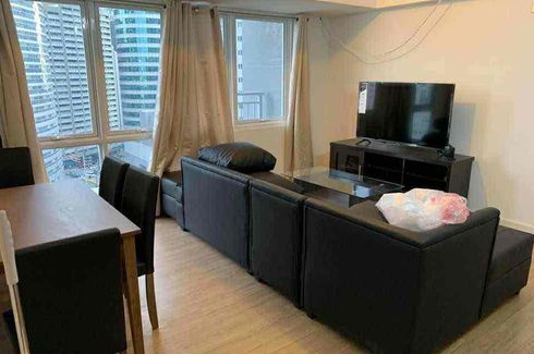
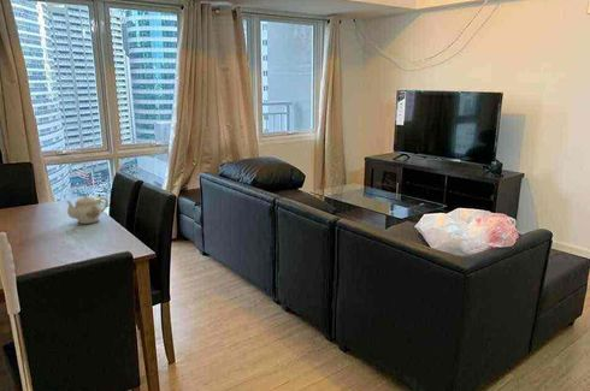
+ teapot (88, 207)
